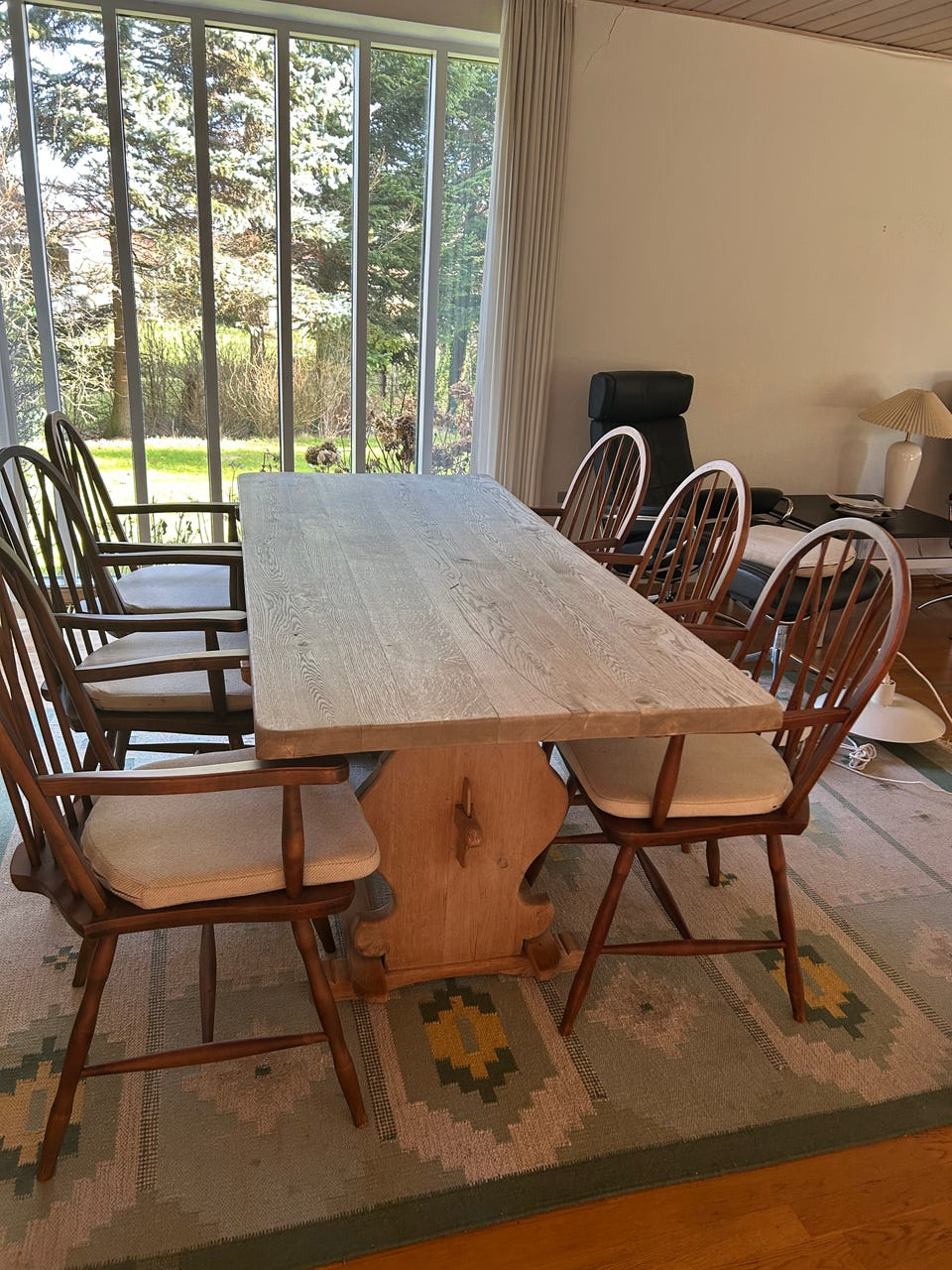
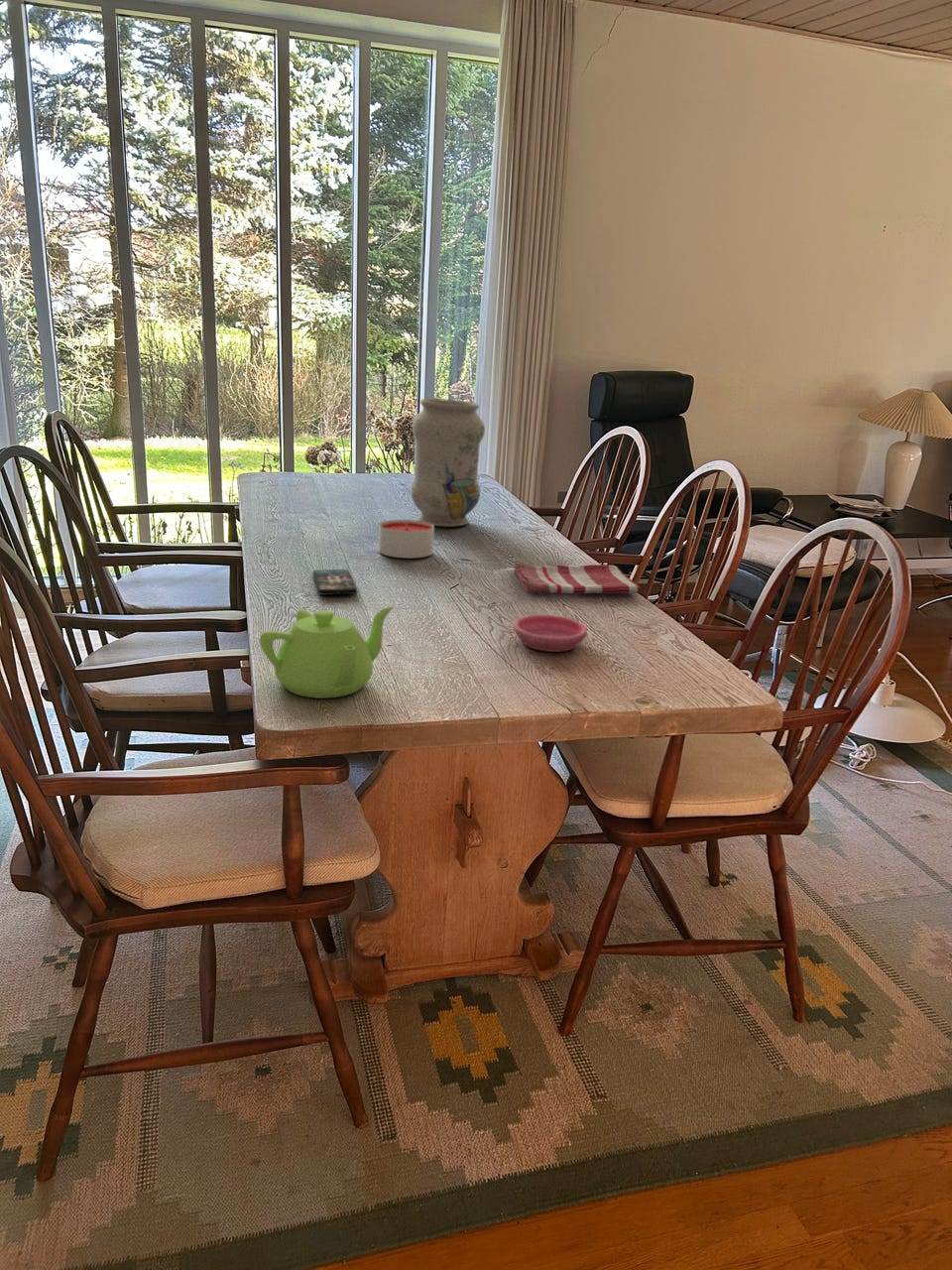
+ smartphone (334, 581)
+ dish towel (575, 577)
+ teapot (329, 648)
+ vase (446, 462)
+ saucer (549, 634)
+ candle (406, 537)
